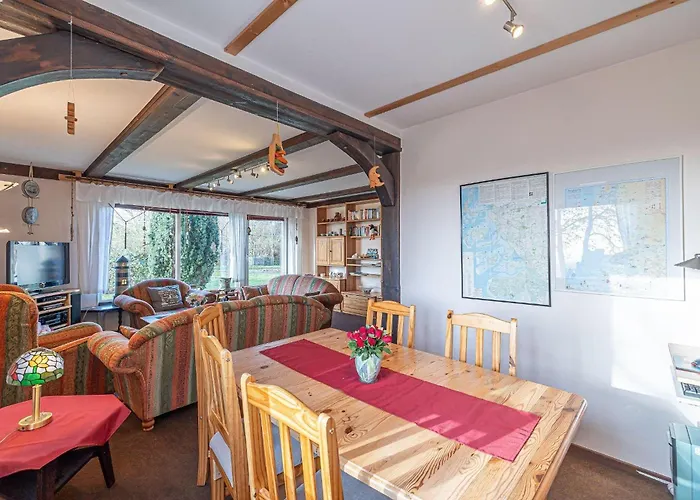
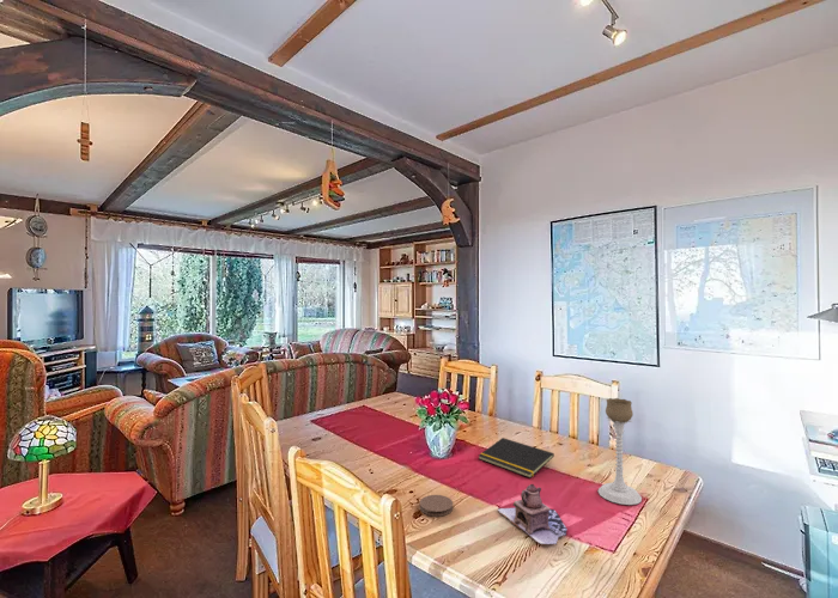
+ candle holder (619, 447)
+ notepad (515, 456)
+ teapot (534, 505)
+ coaster (436, 505)
